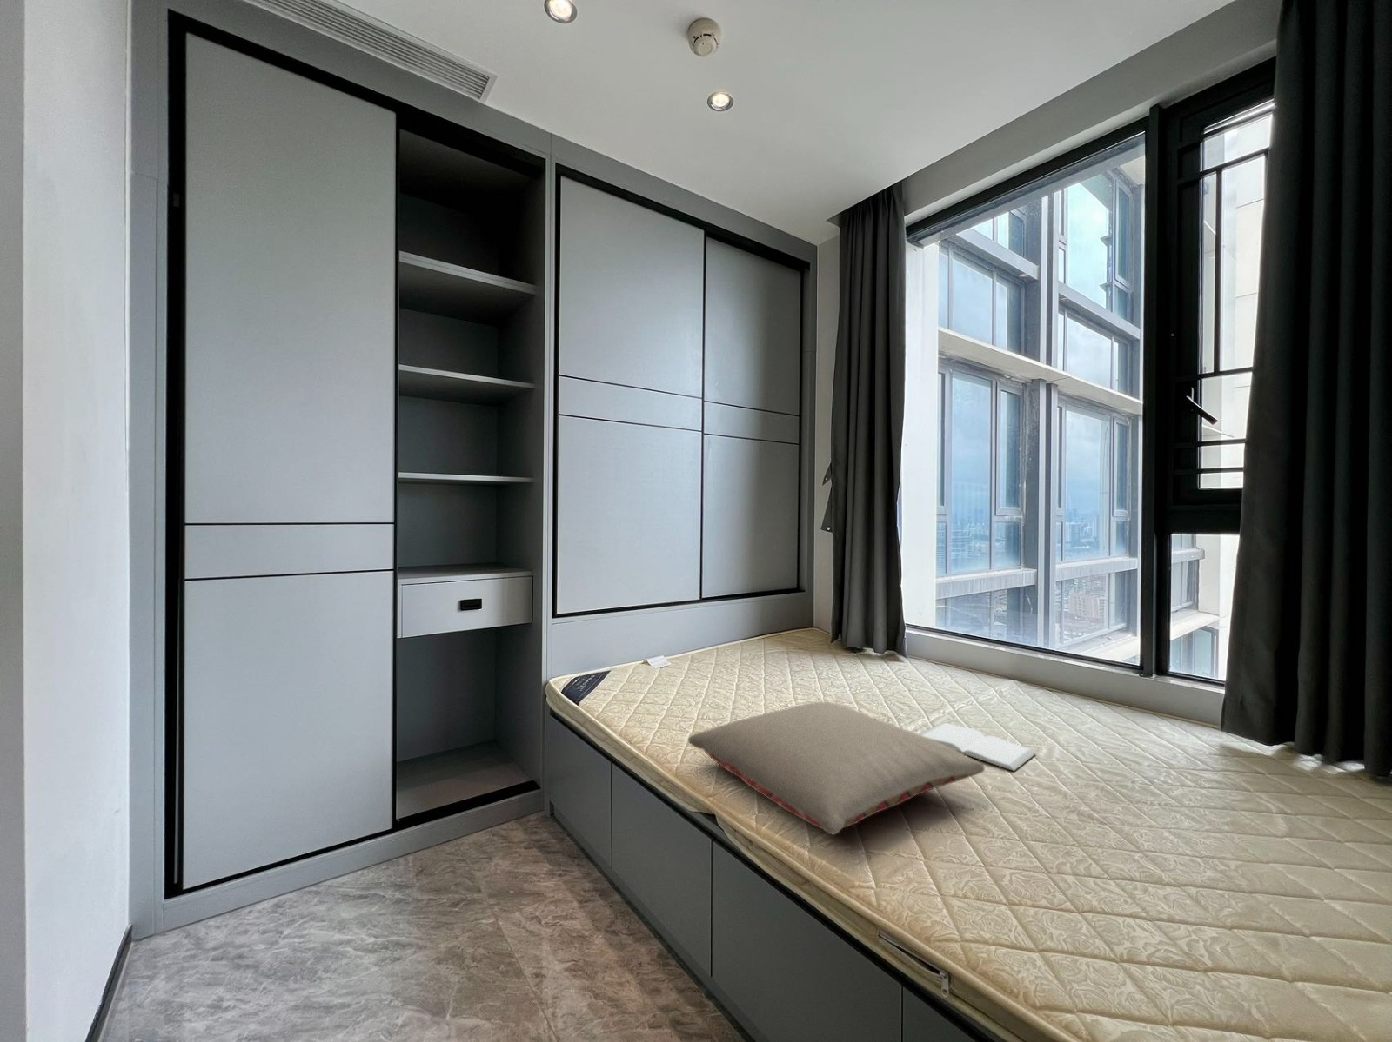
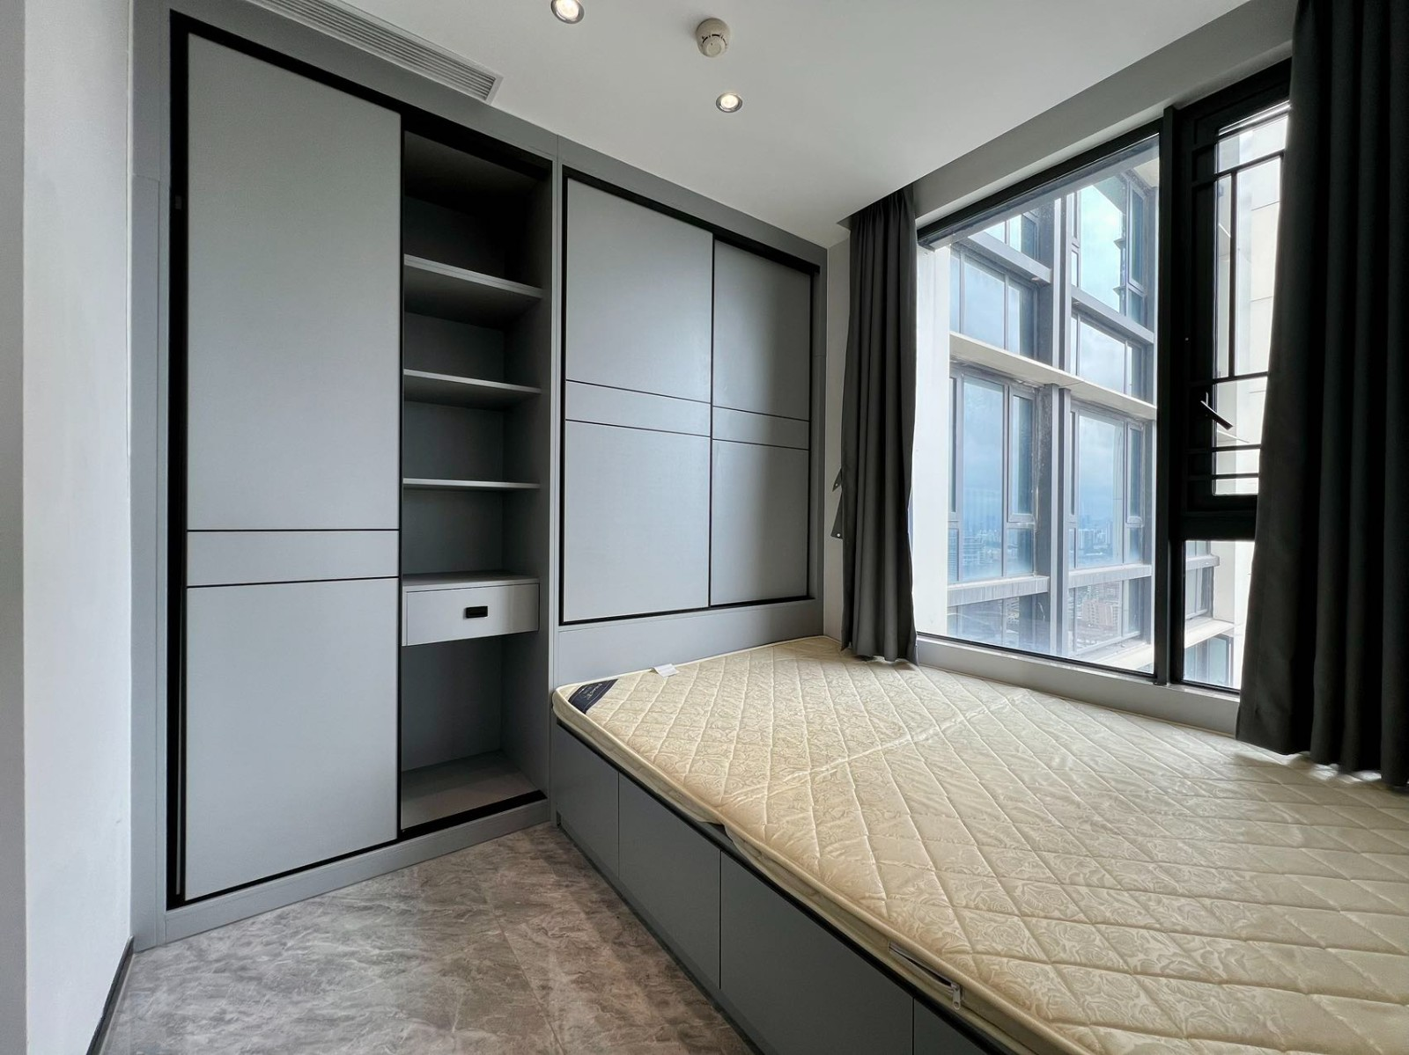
- book (971, 742)
- pillow (828, 752)
